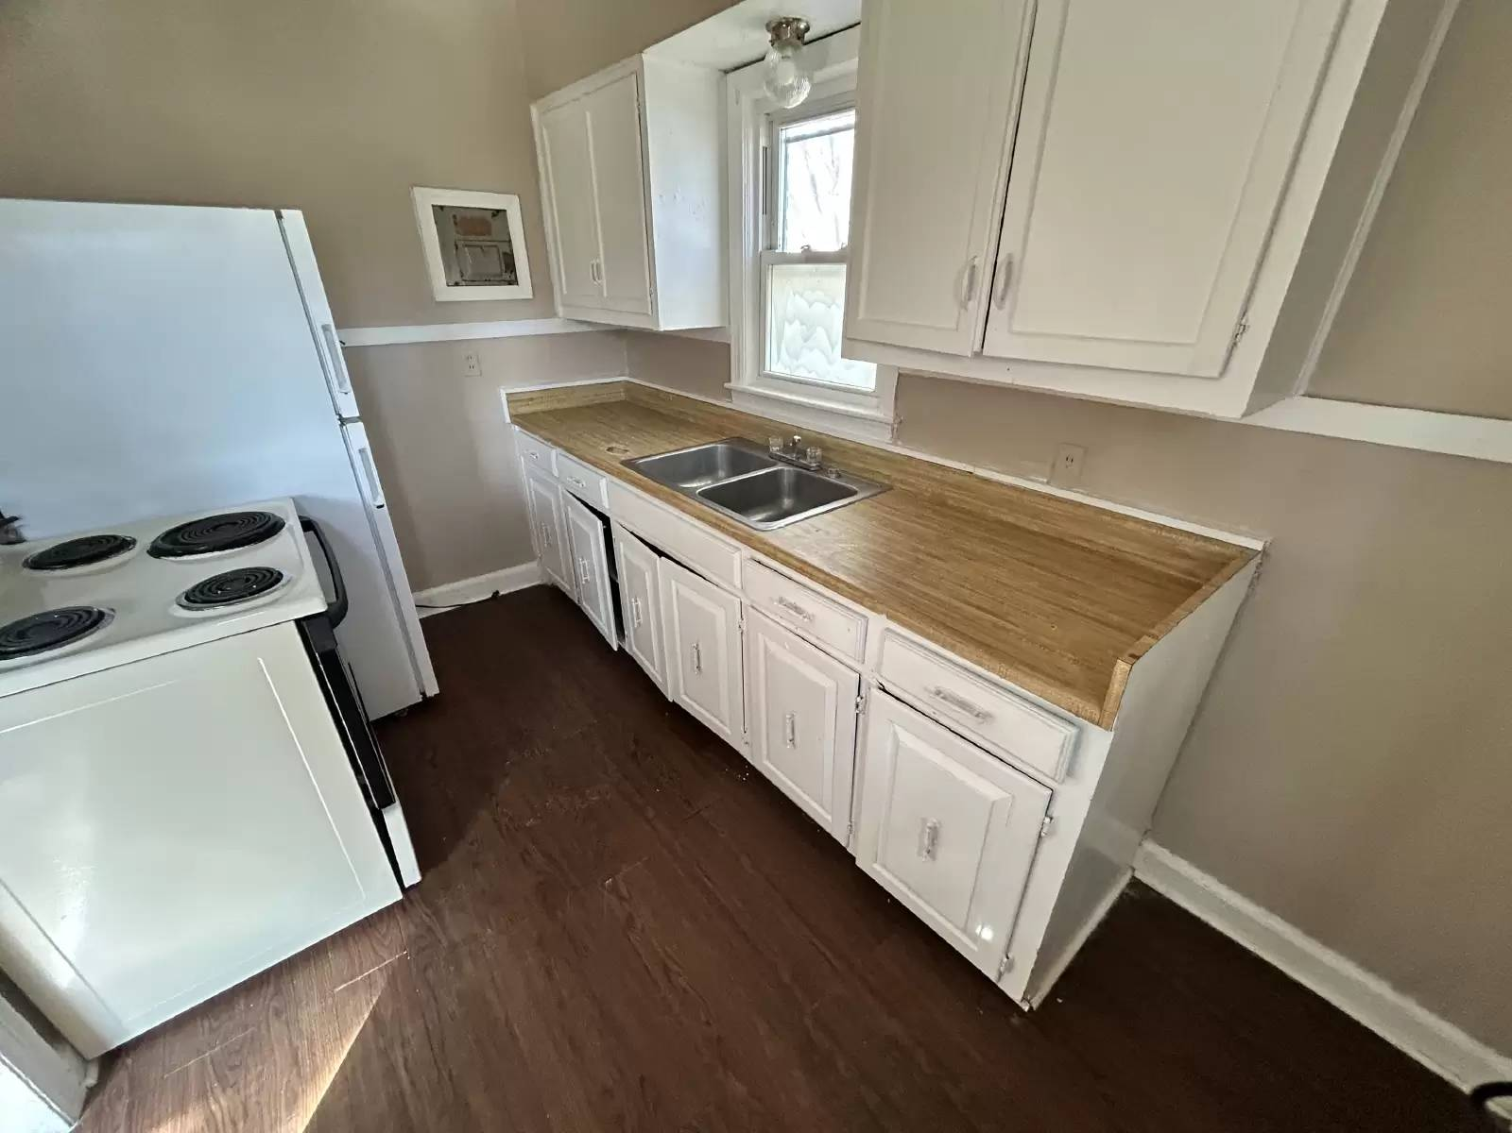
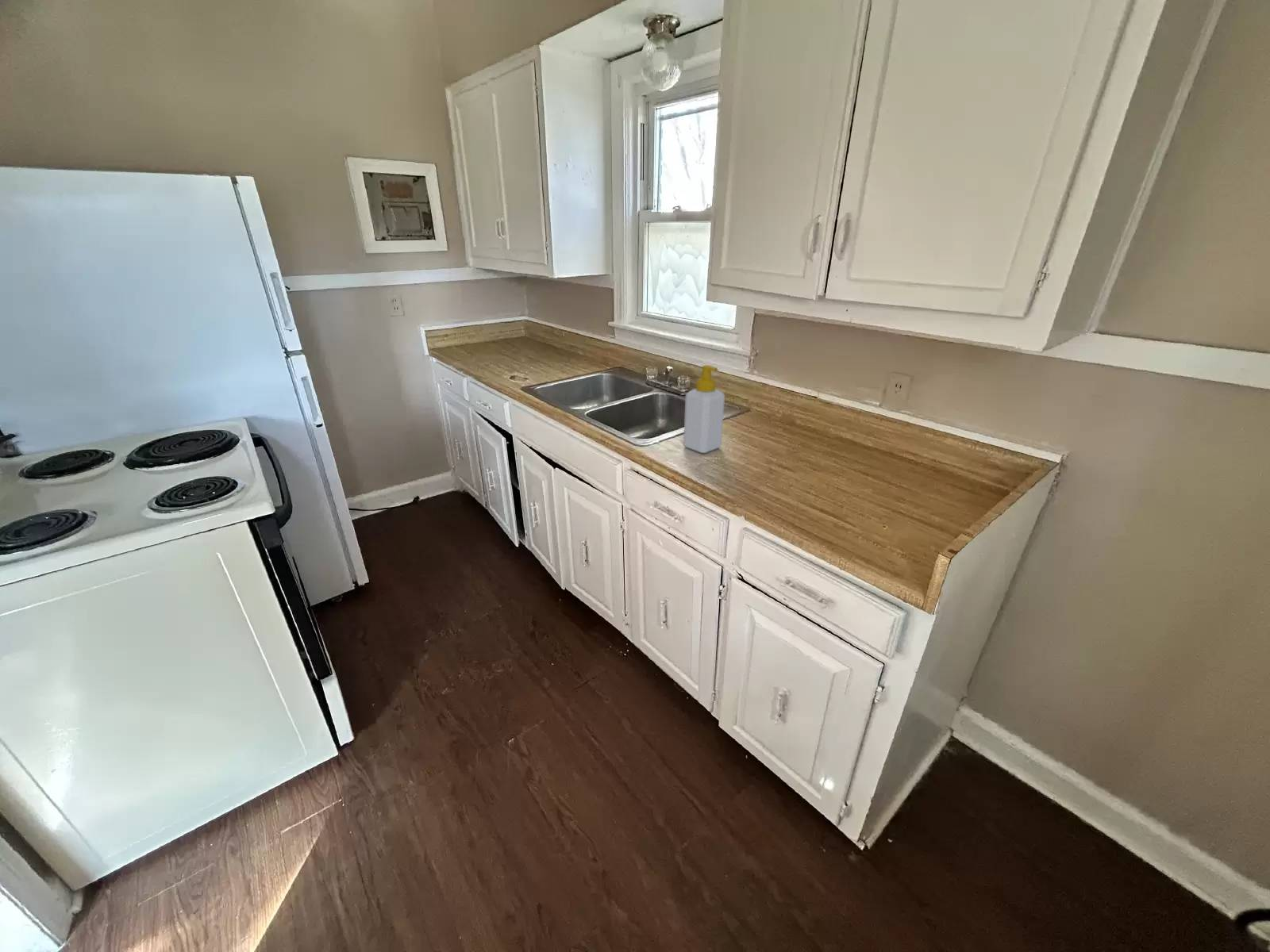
+ soap bottle (704, 408)
